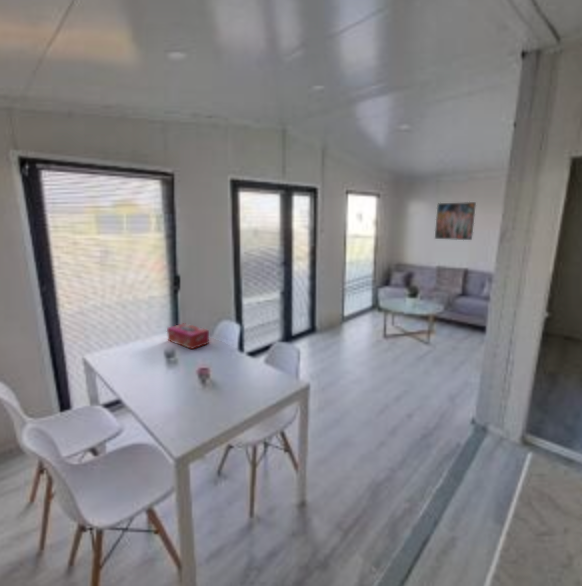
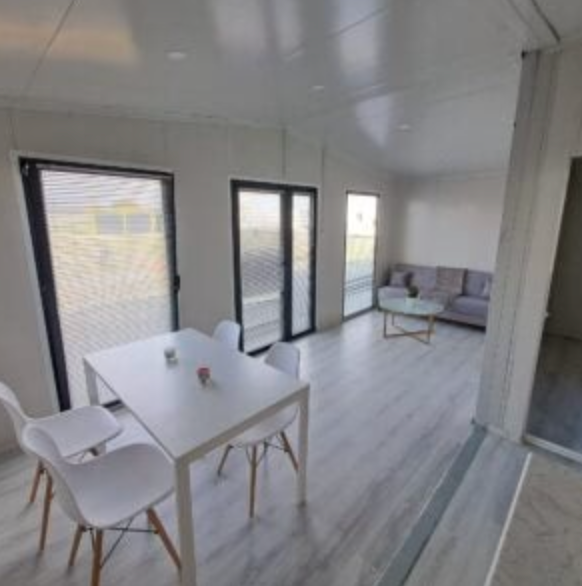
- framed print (454, 221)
- tissue box (188, 335)
